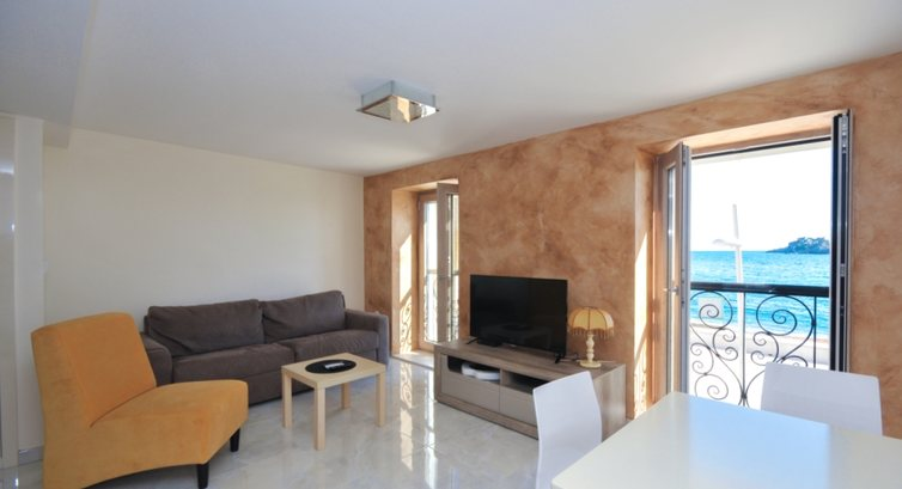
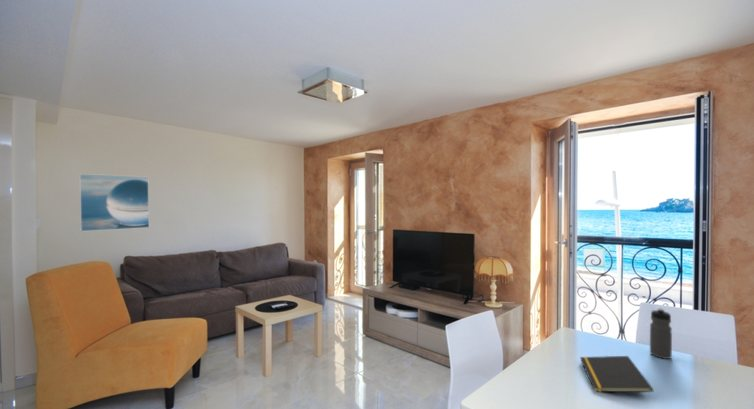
+ notepad (612, 372)
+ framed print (116, 202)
+ water bottle (660, 332)
